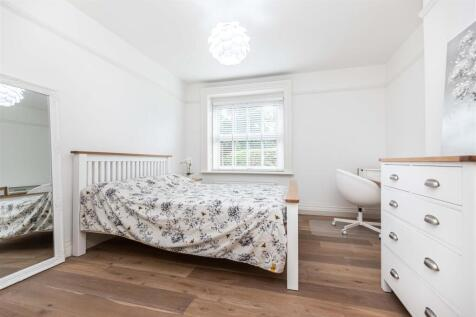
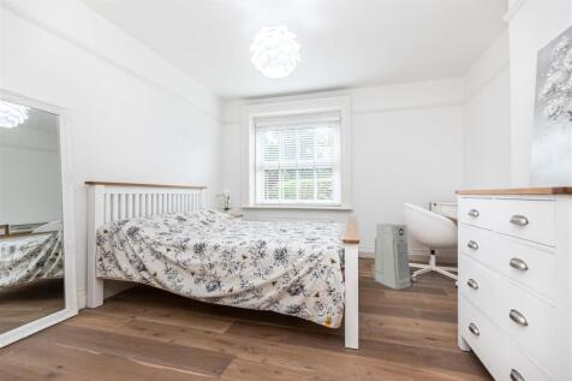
+ air purifier (391, 254)
